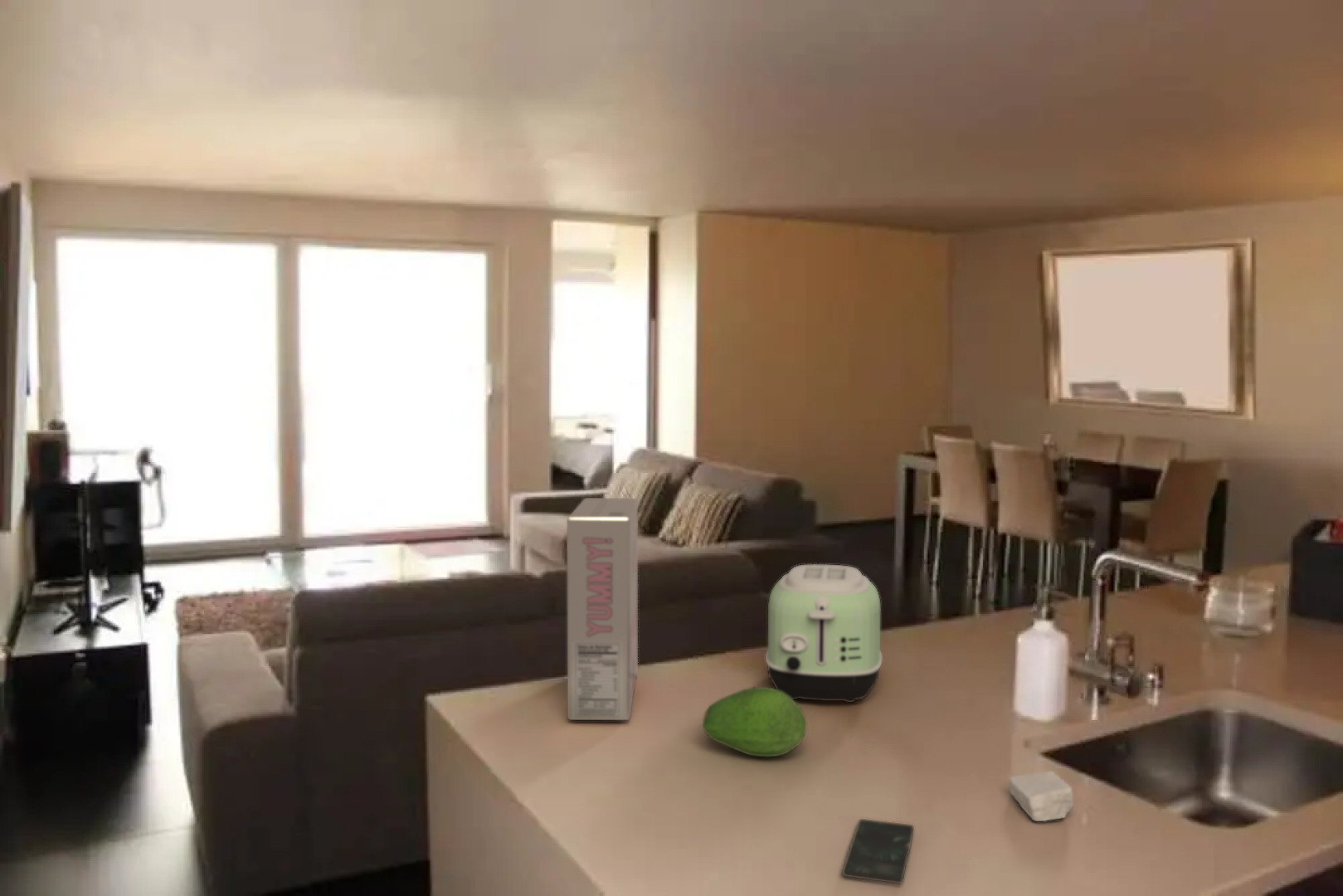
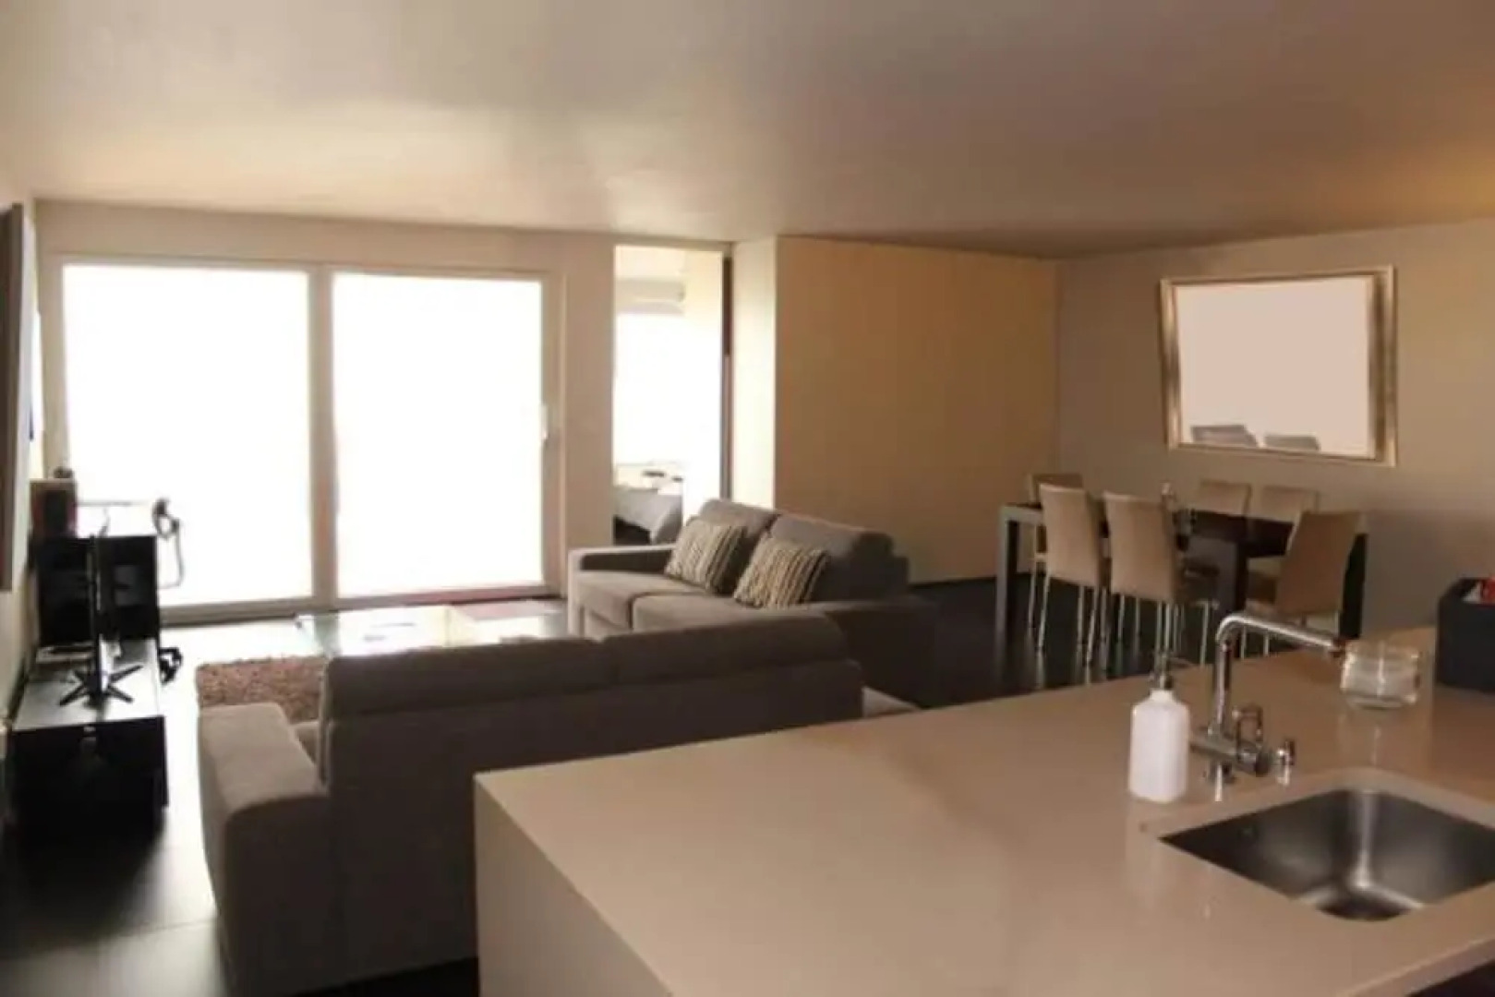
- smartphone (879, 850)
- toaster (824, 630)
- cereal box (605, 601)
- soap bar (1041, 791)
- fruit (753, 720)
